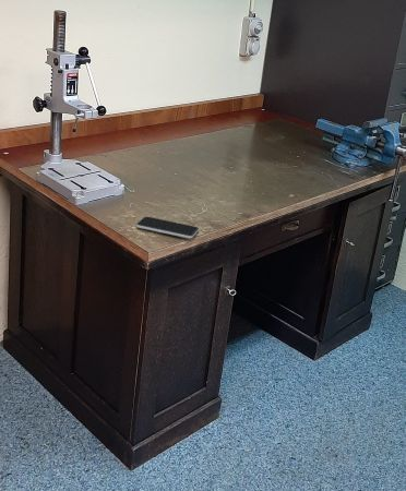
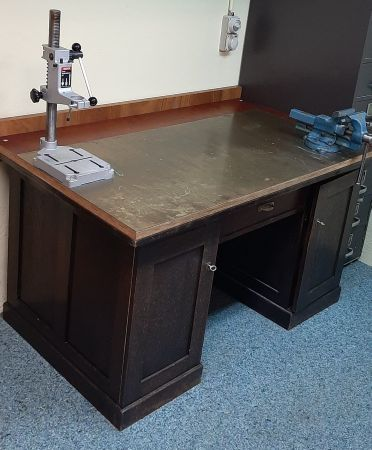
- smartphone (167, 227)
